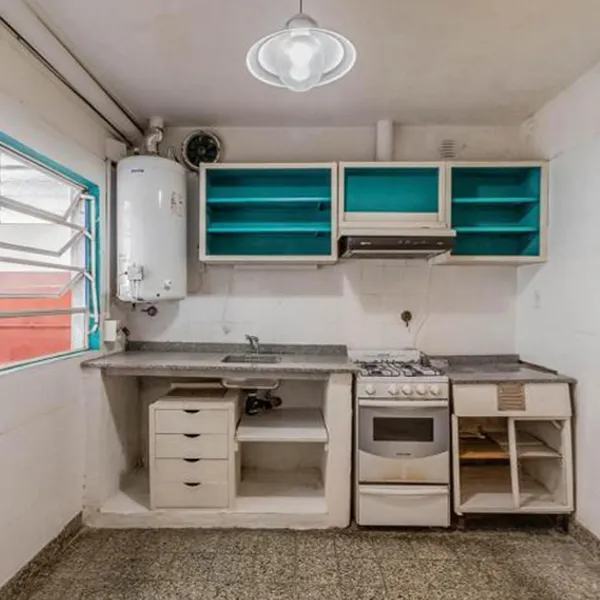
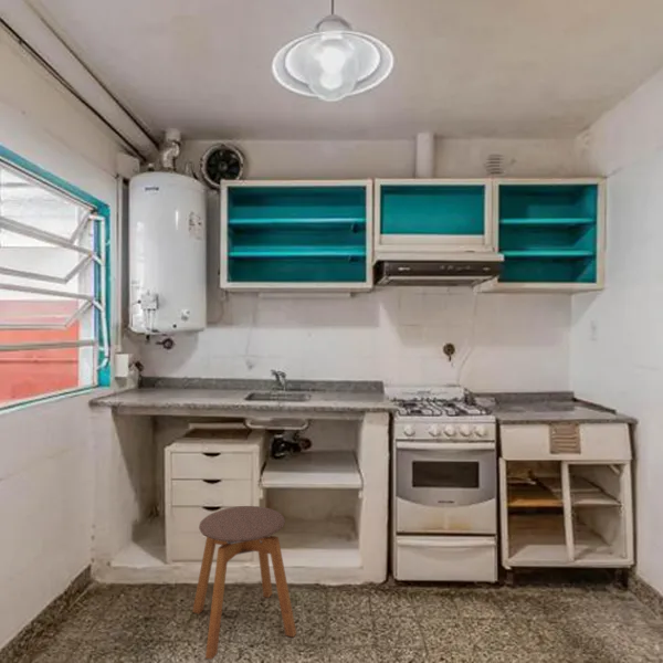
+ stool (240, 554)
